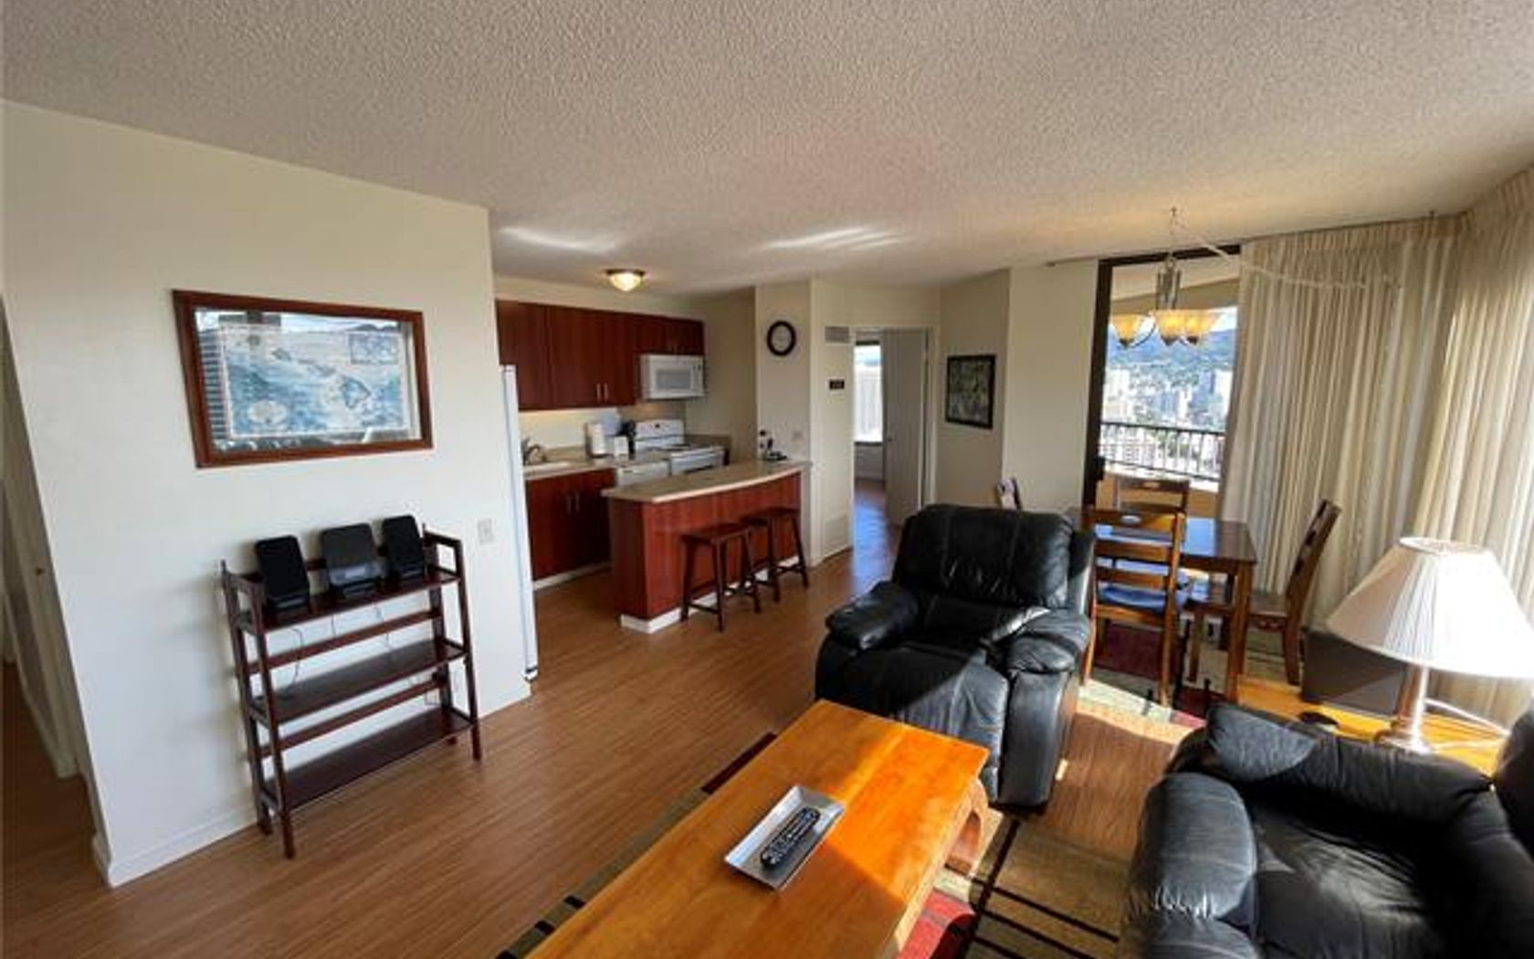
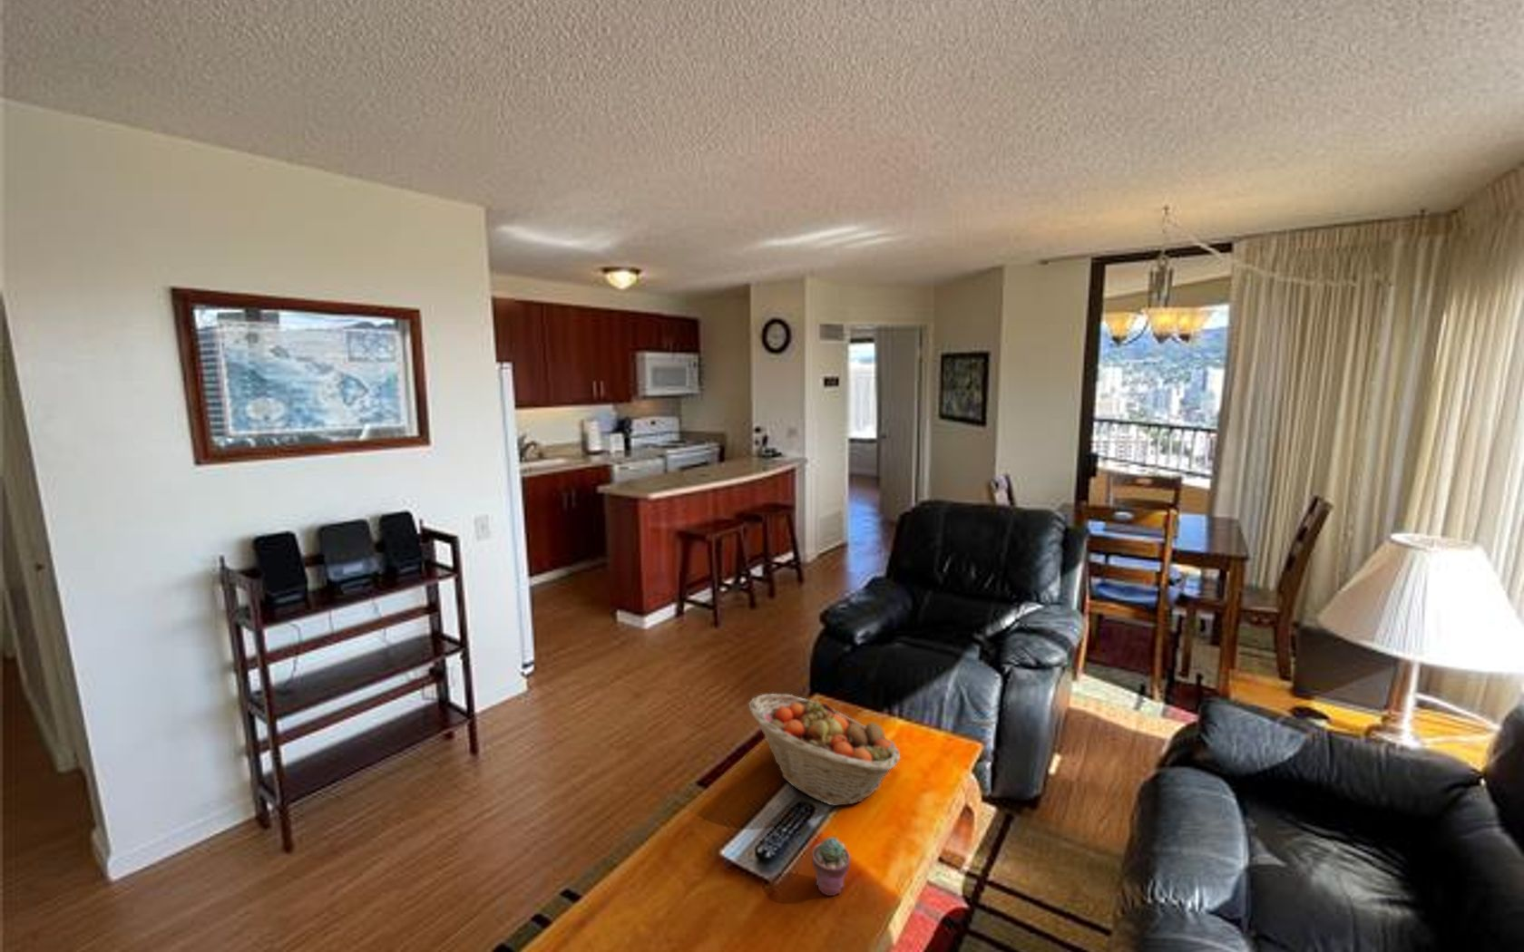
+ fruit basket (821, 739)
+ potted succulent (831, 863)
